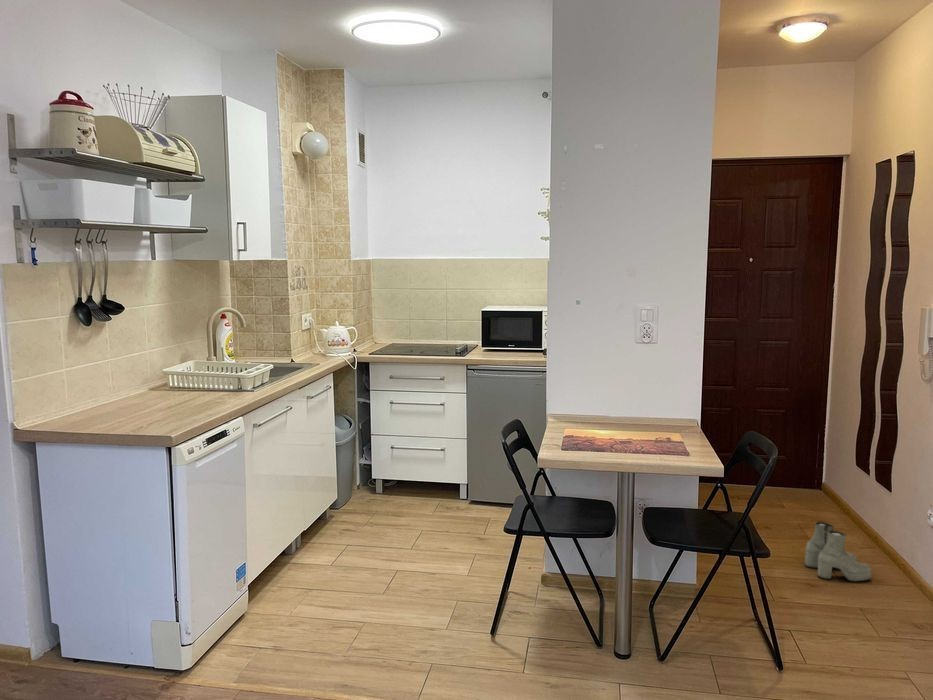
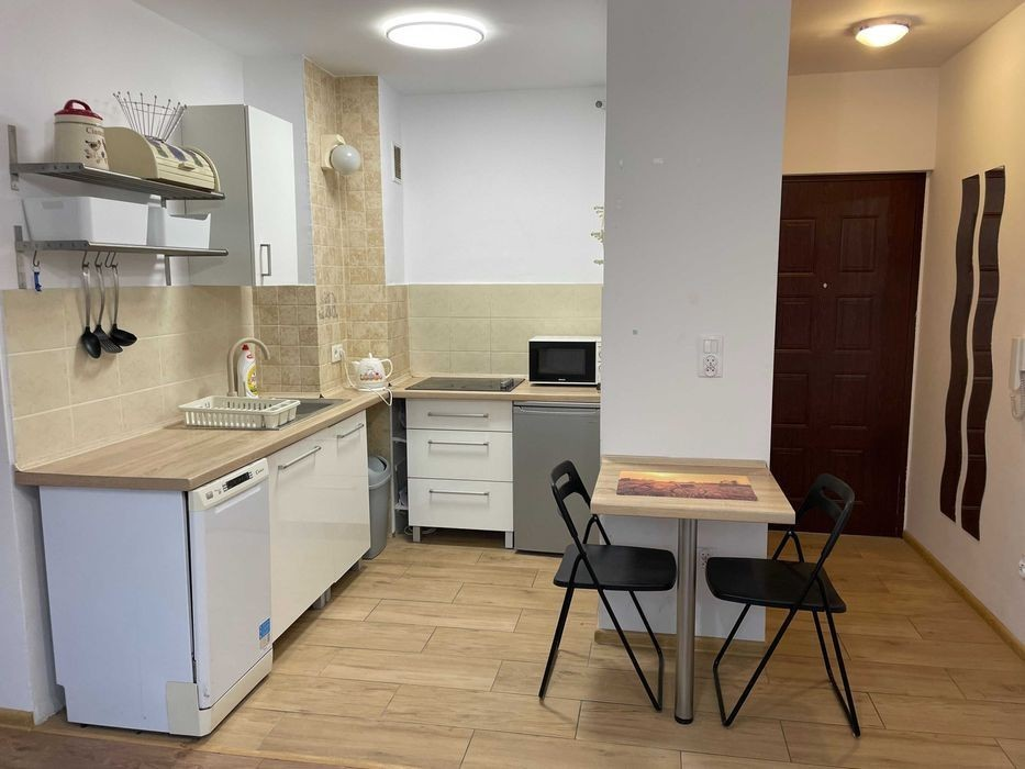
- boots (837, 549)
